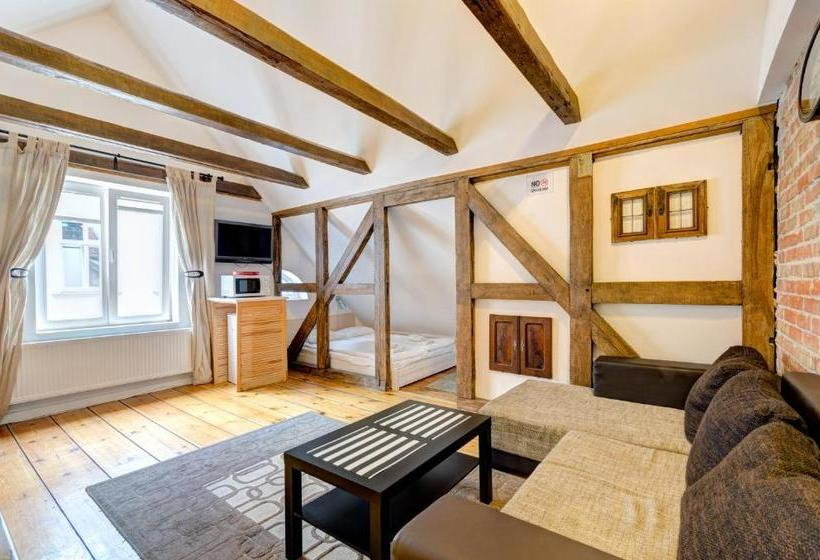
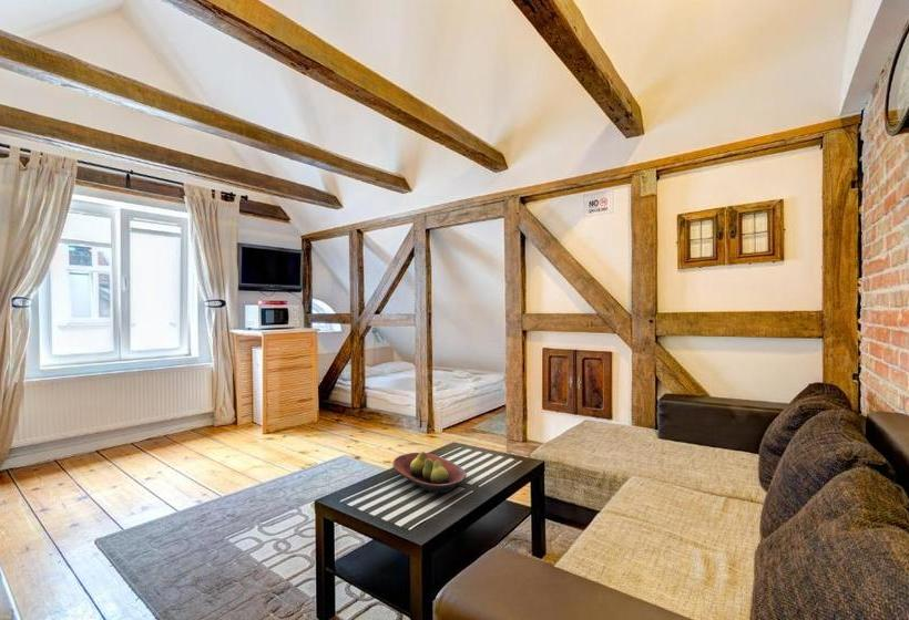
+ fruit bowl (428, 468)
